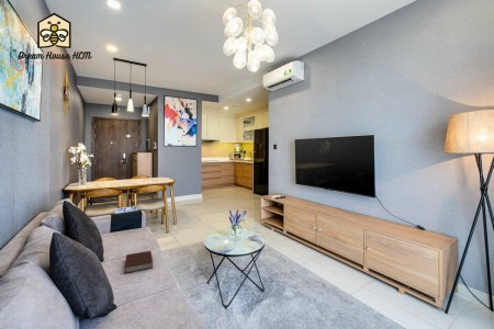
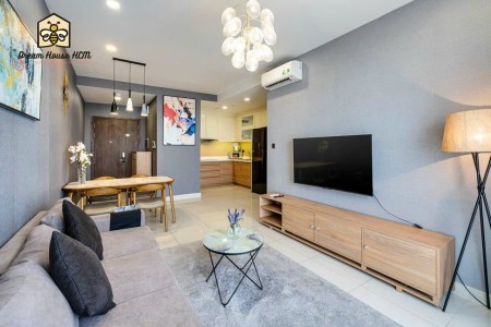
- book (138, 261)
